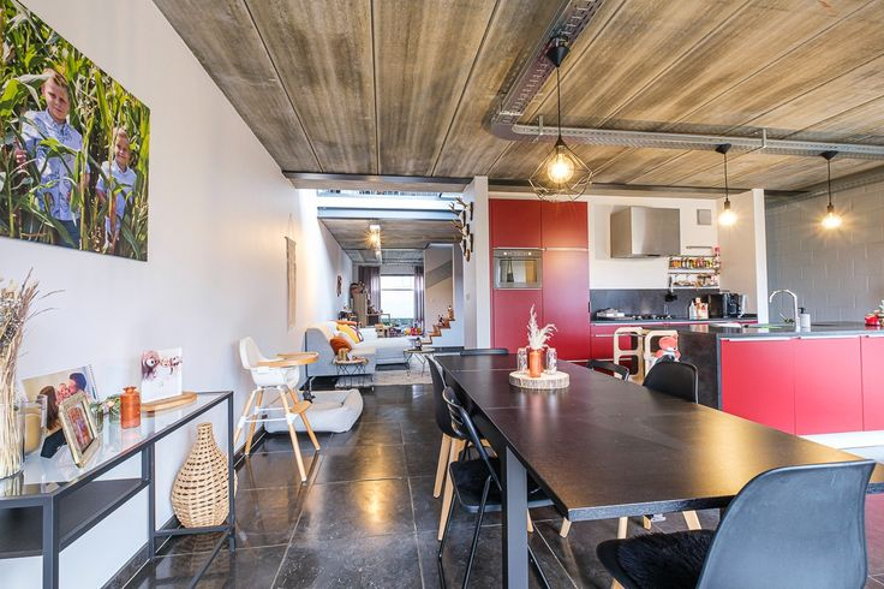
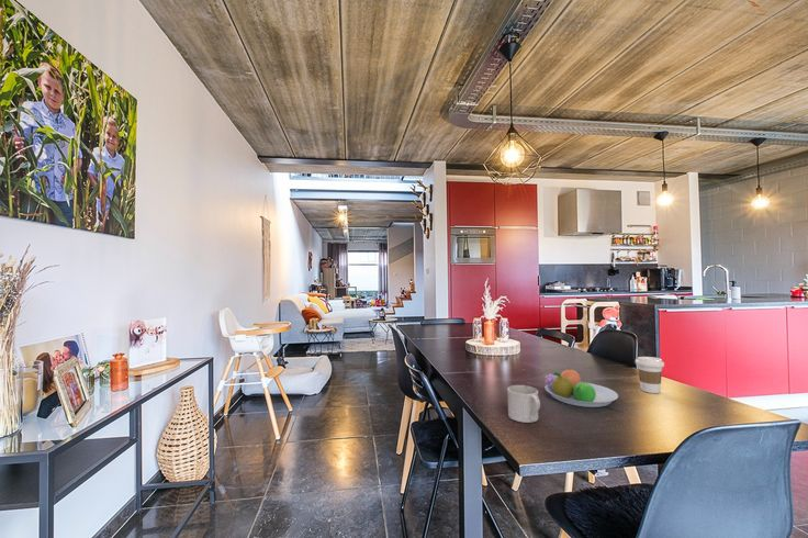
+ fruit bowl (579, 384)
+ coffee cup (649, 374)
+ mug (526, 404)
